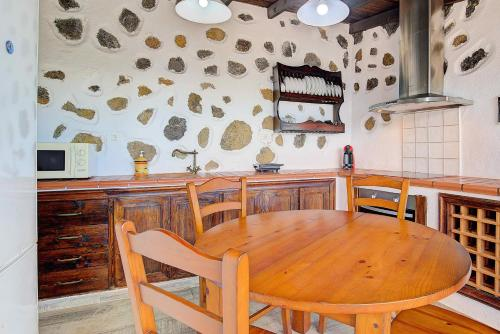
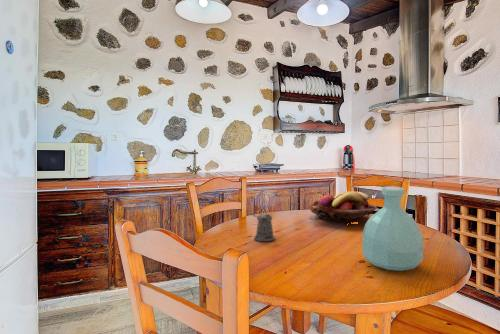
+ pepper shaker (263, 225)
+ fruit basket (342, 205)
+ bottle (391, 225)
